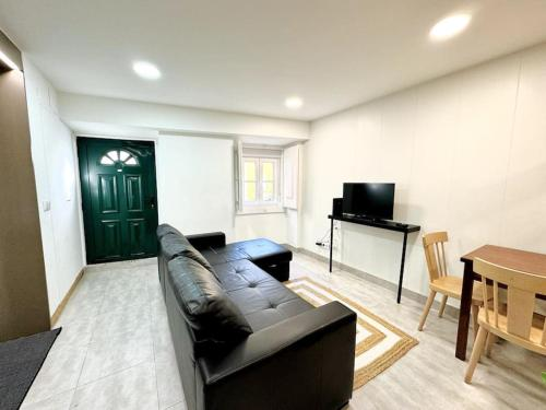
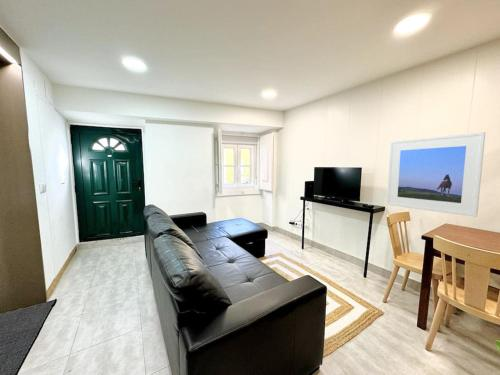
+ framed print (428, 174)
